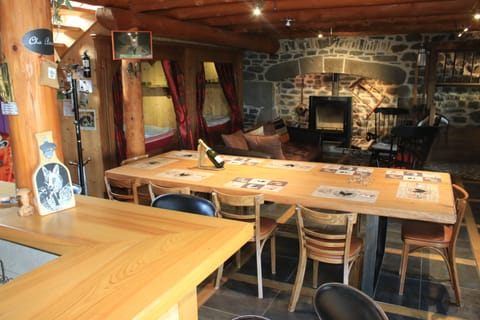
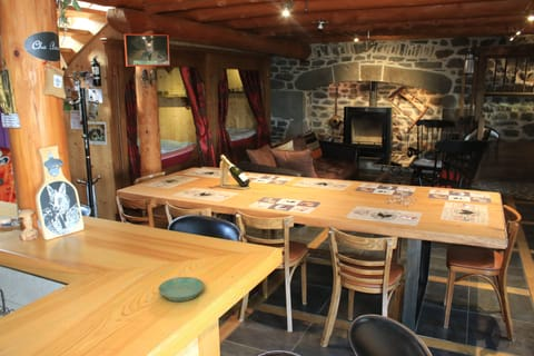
+ saucer (181, 289)
